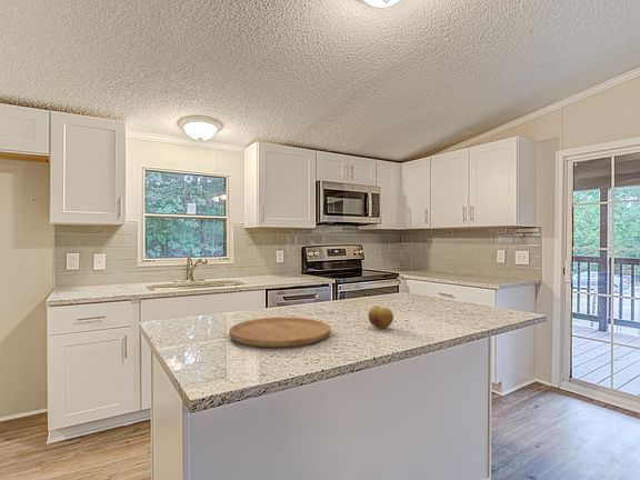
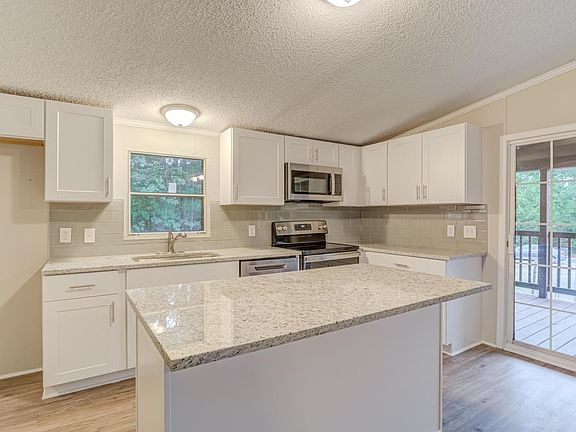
- fruit (380, 317)
- cutting board (280, 330)
